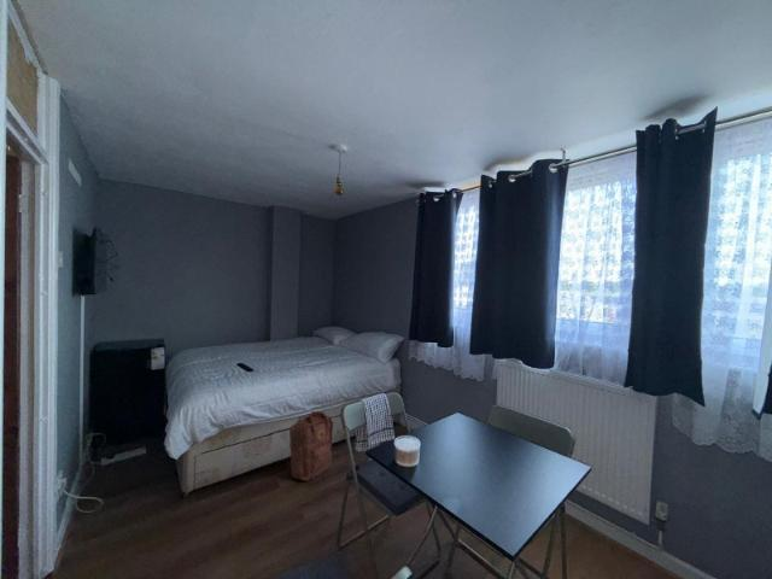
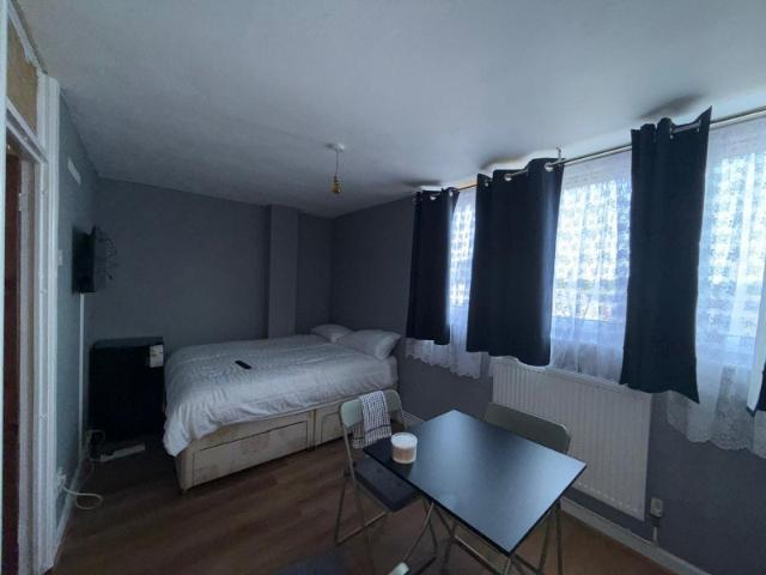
- backpack (310, 441)
